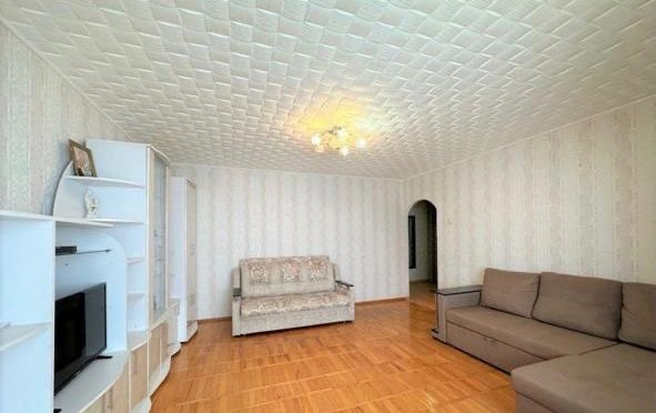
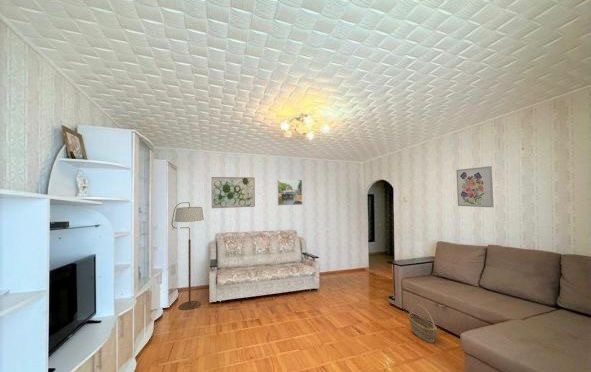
+ basket (421, 320)
+ wall art (473, 187)
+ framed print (290, 192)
+ floor lamp (189, 253)
+ wall art (233, 192)
